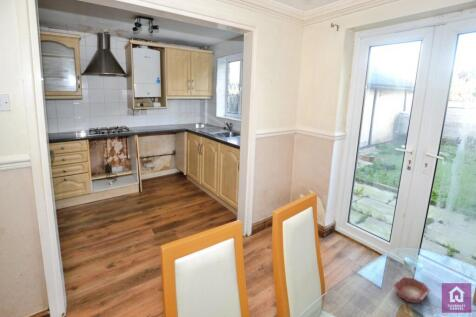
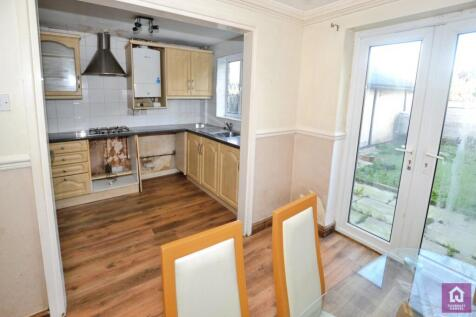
- bowl (411, 290)
